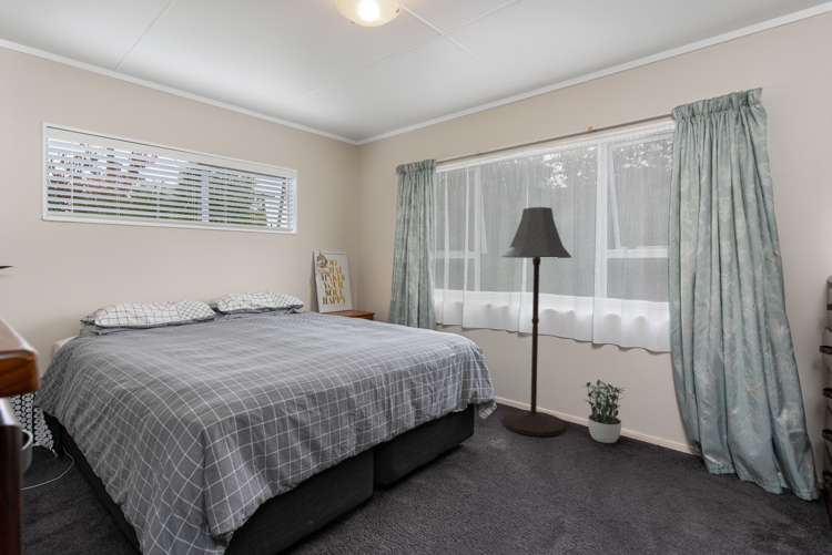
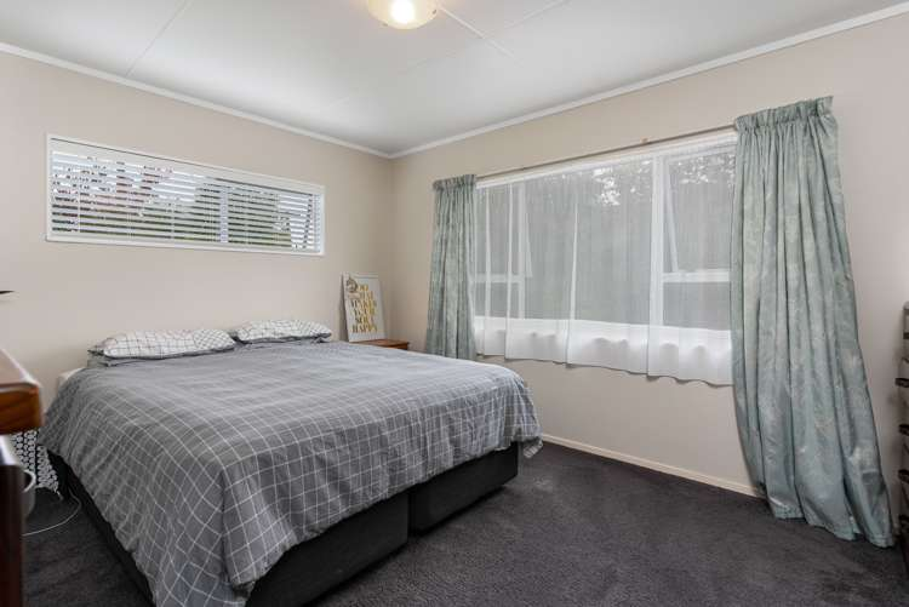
- floor lamp (535, 317)
- potted plant (602, 408)
